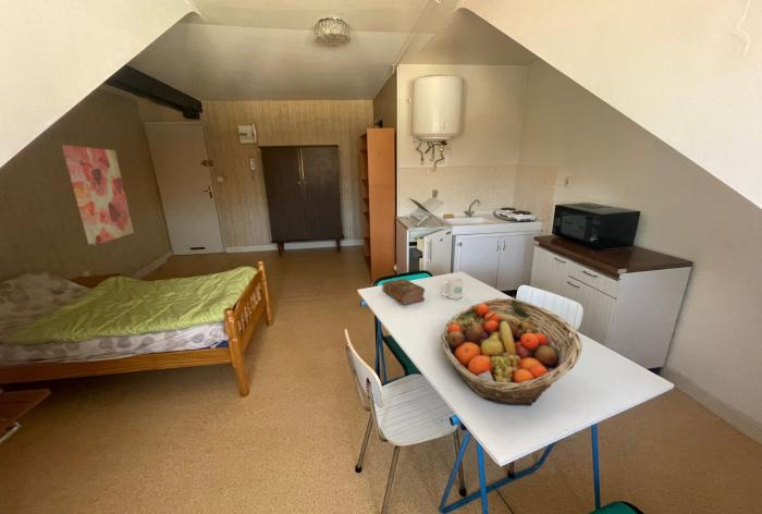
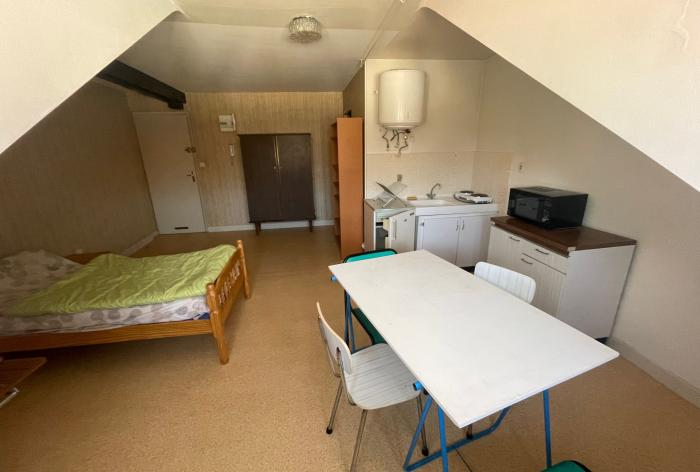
- wall art (102, 195)
- book (403, 290)
- fruit basket (502, 345)
- mug (451, 287)
